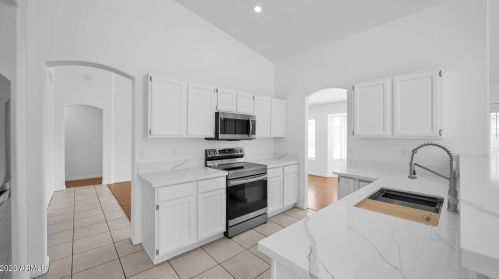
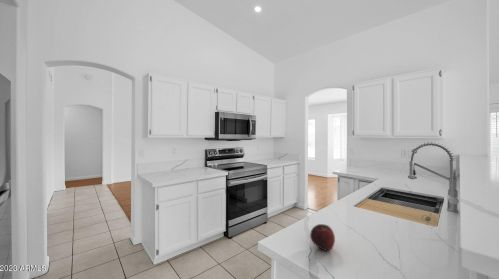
+ fruit (322, 236)
